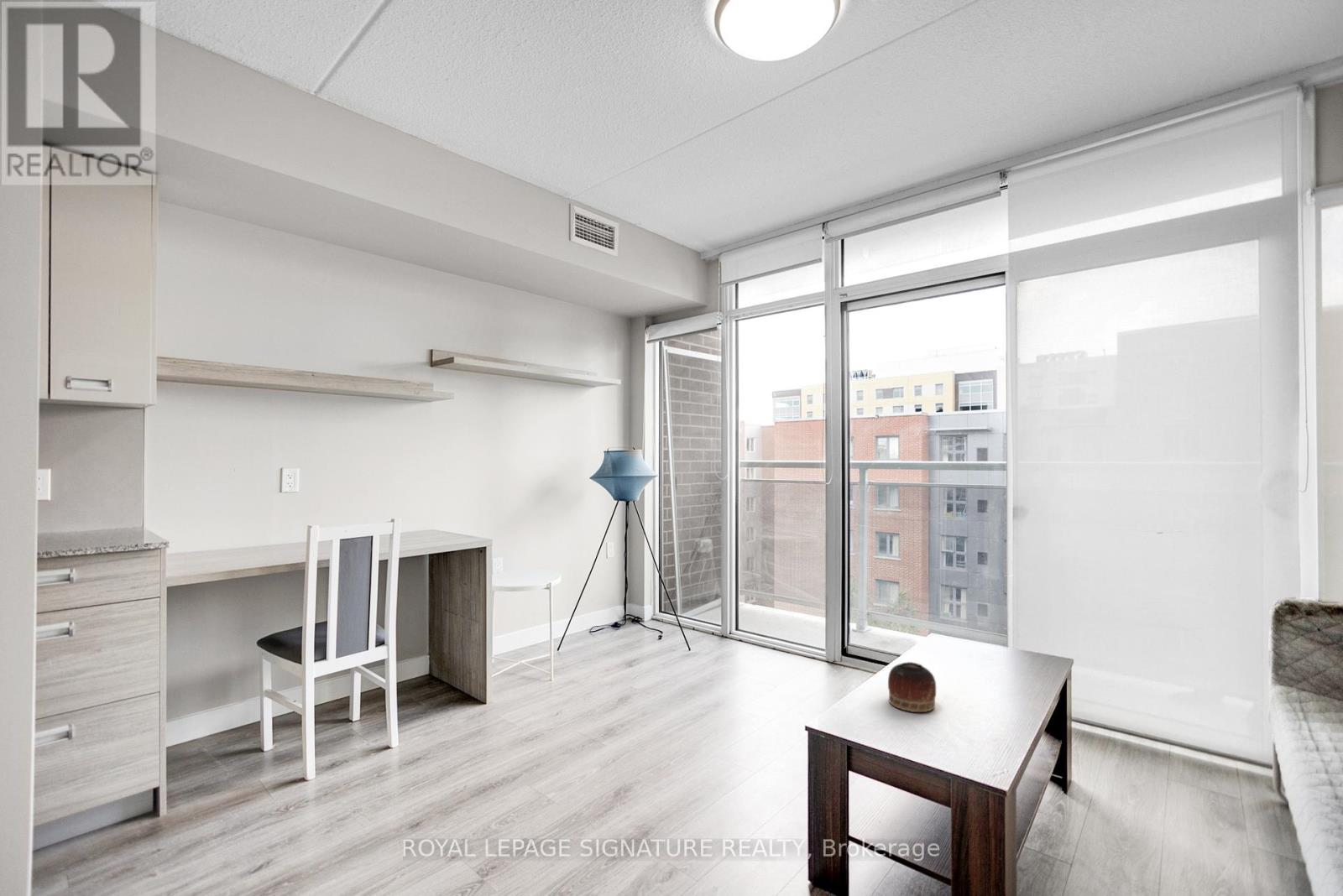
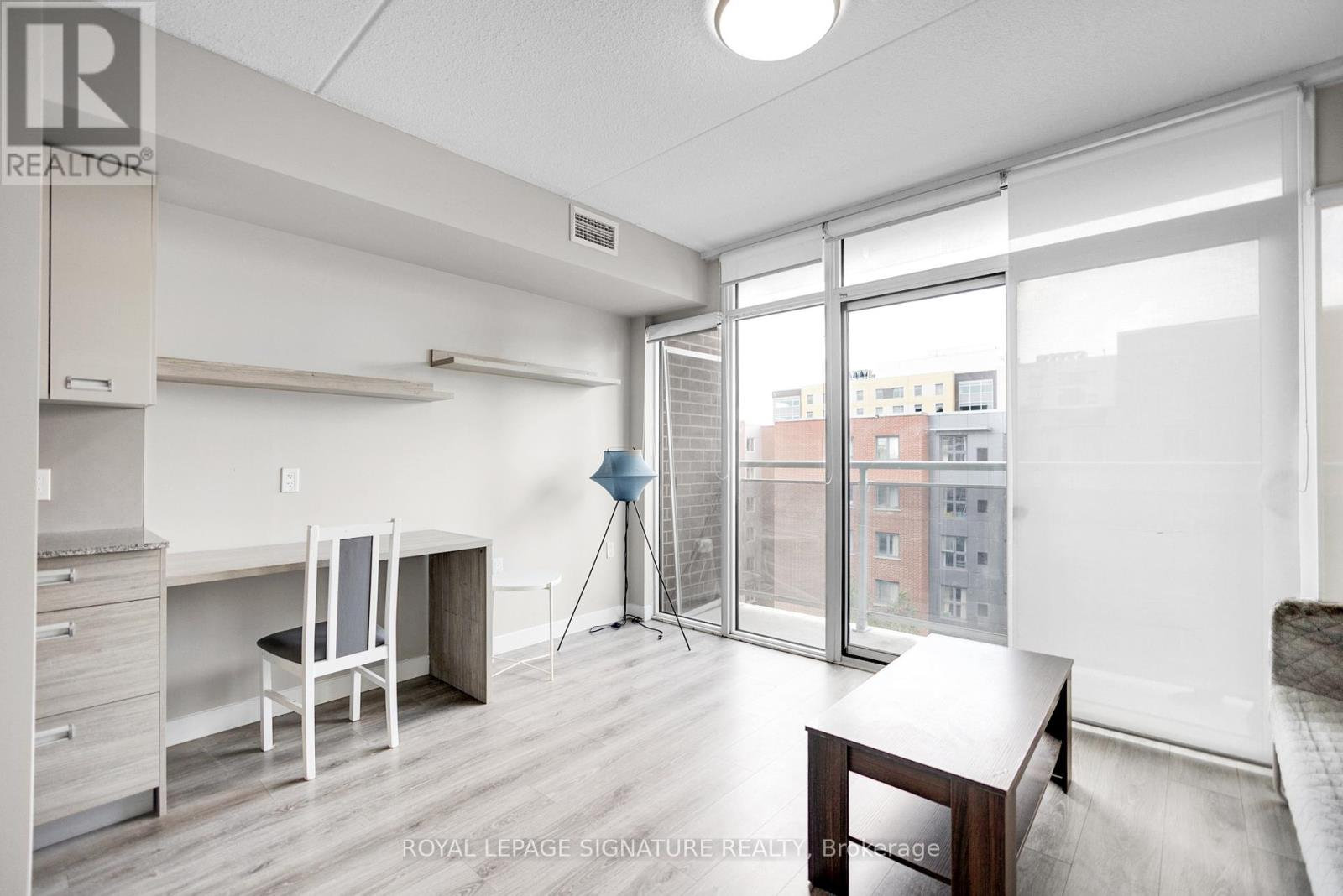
- bowl (912, 684)
